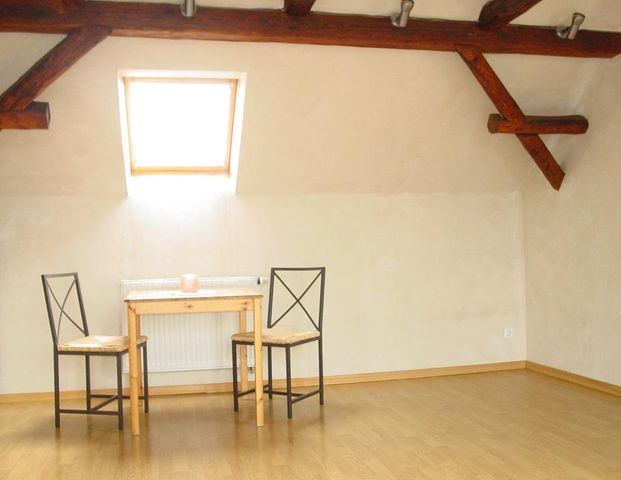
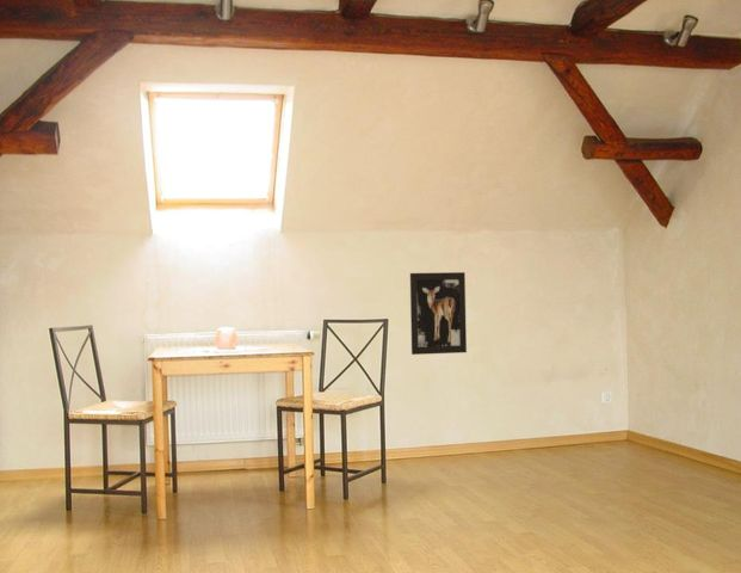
+ wall art (438, 313)
